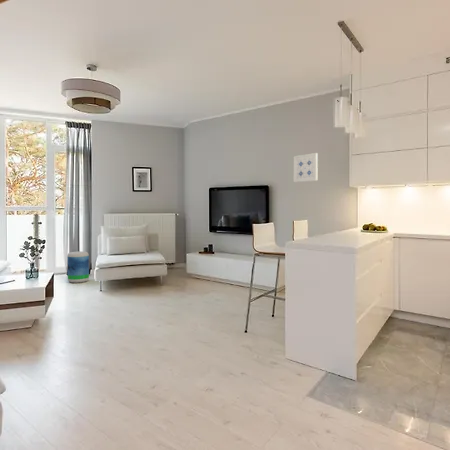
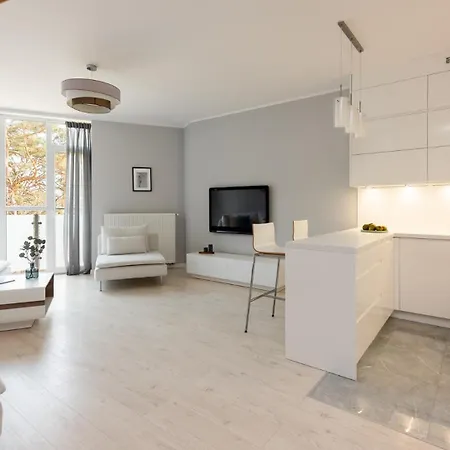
- stool (78, 266)
- wall art (305, 168)
